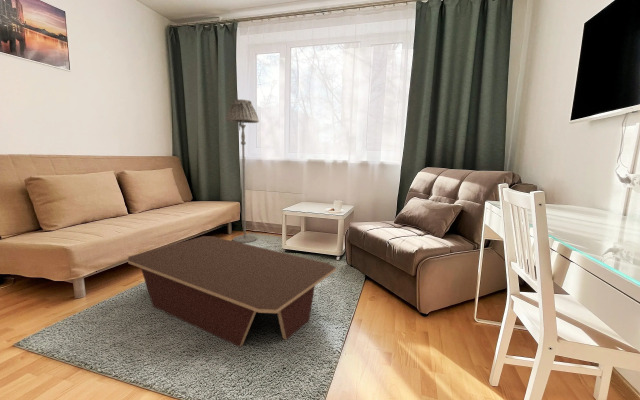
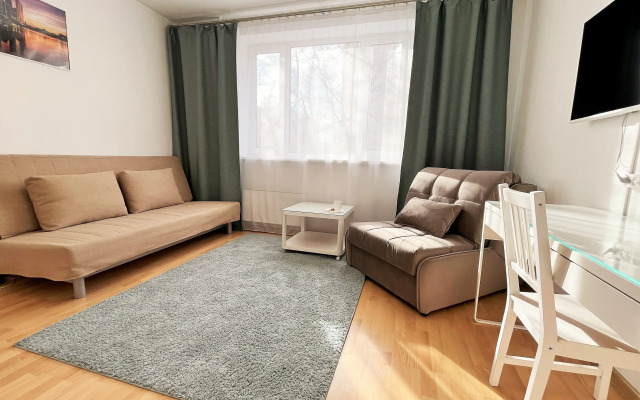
- floor lamp (243, 172)
- coffee table (230, 282)
